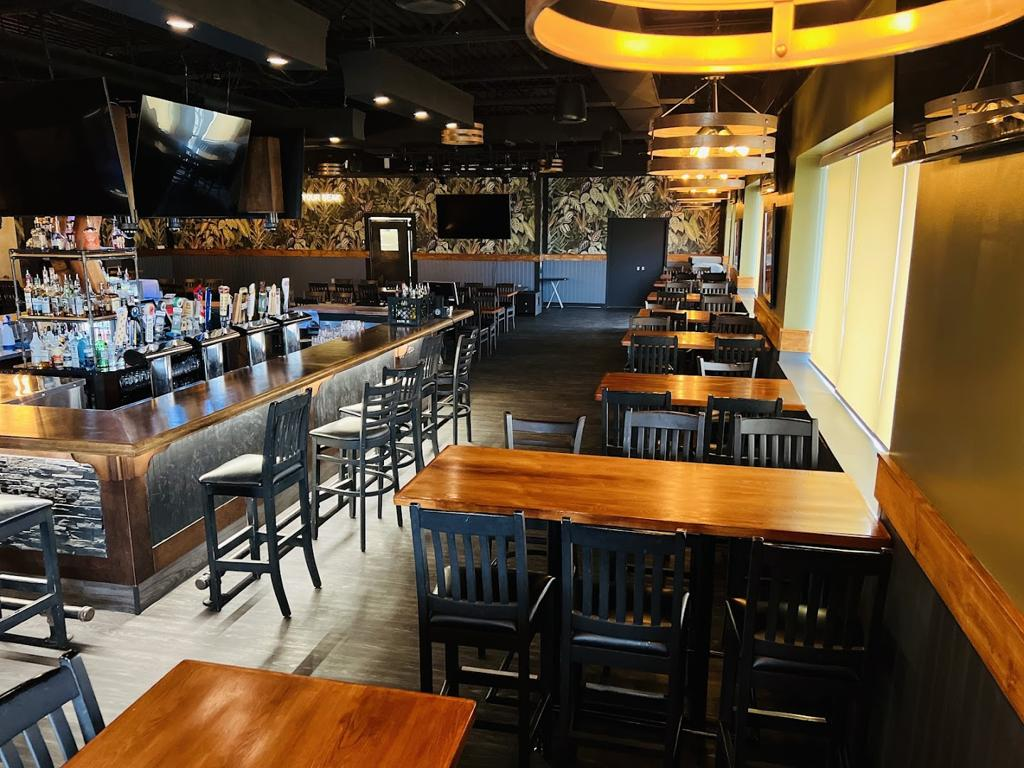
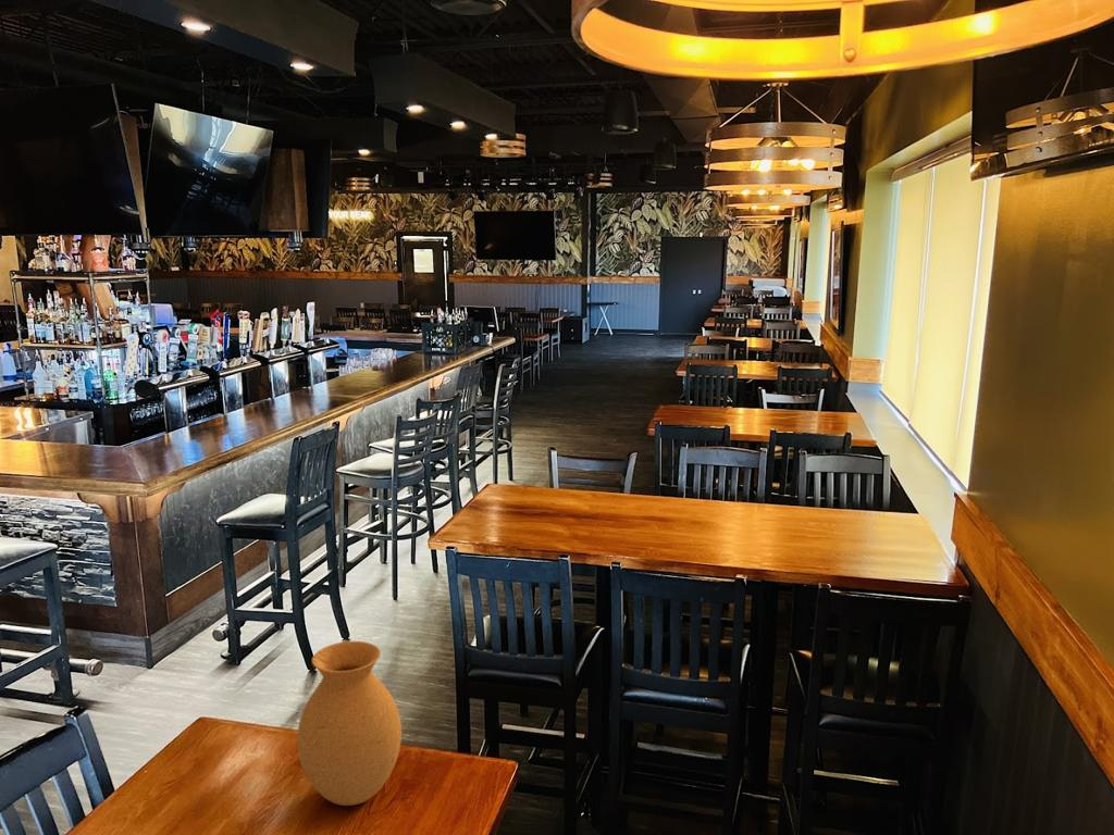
+ vase (349, 725)
